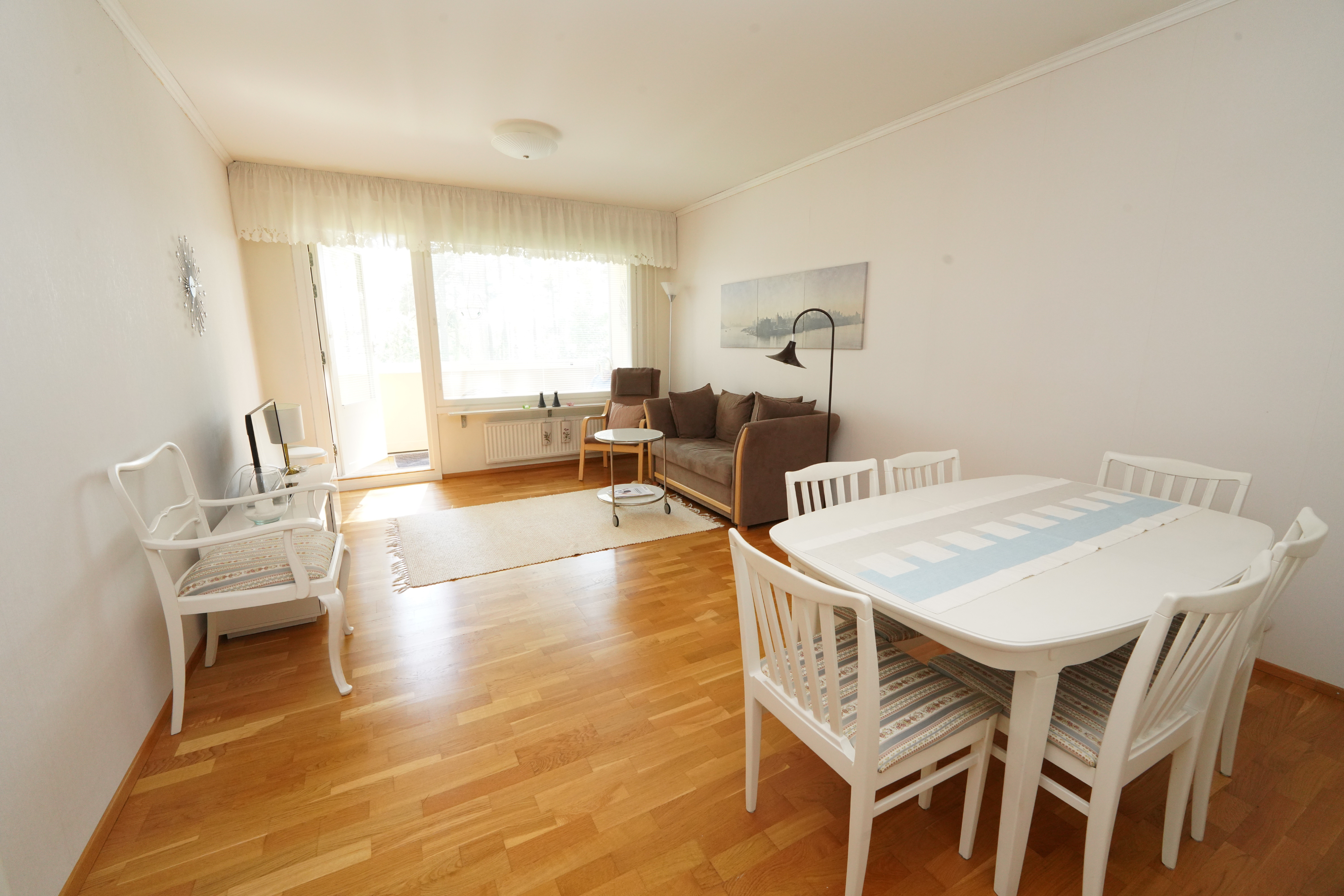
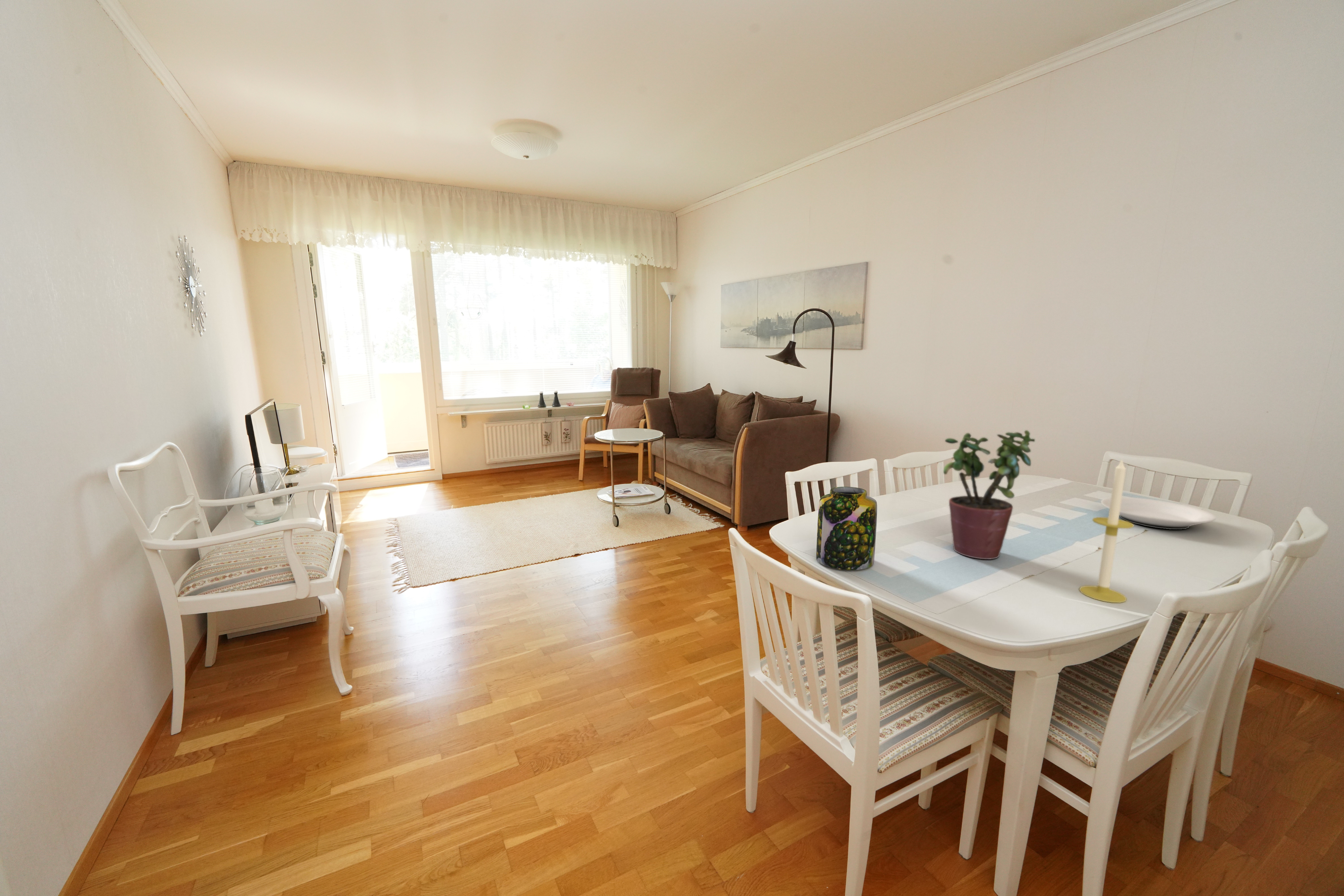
+ candle (1112, 528)
+ potted plant (977, 491)
+ plate (1154, 515)
+ jar (847, 526)
